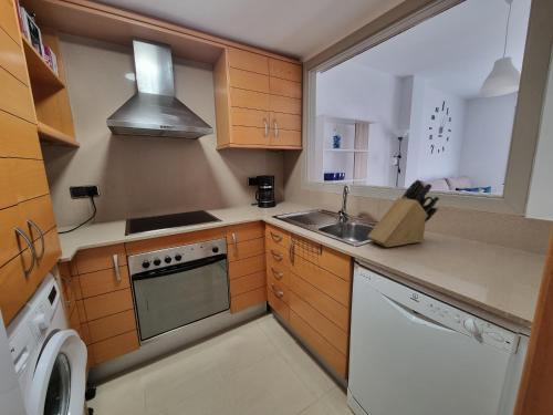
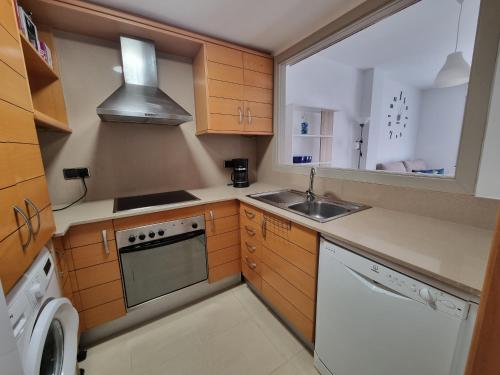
- knife block (404, 211)
